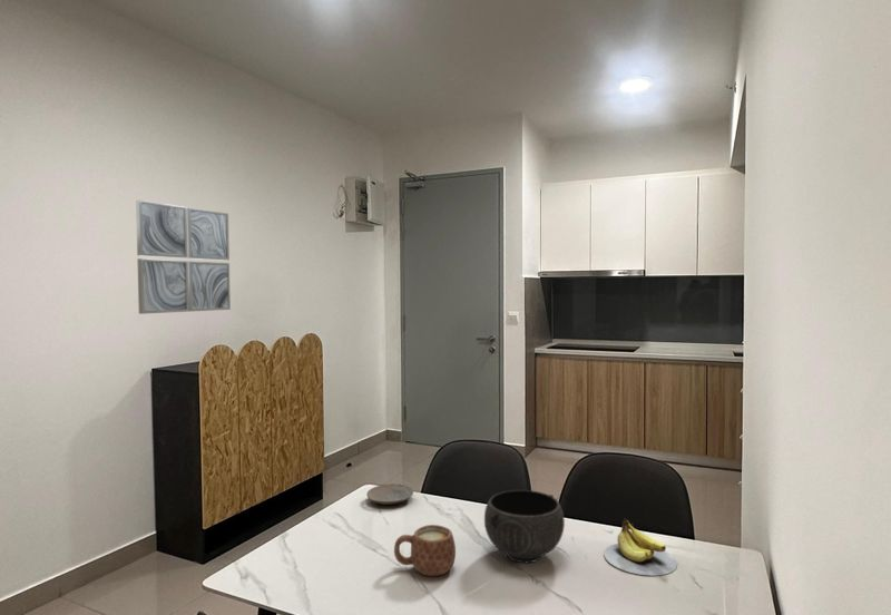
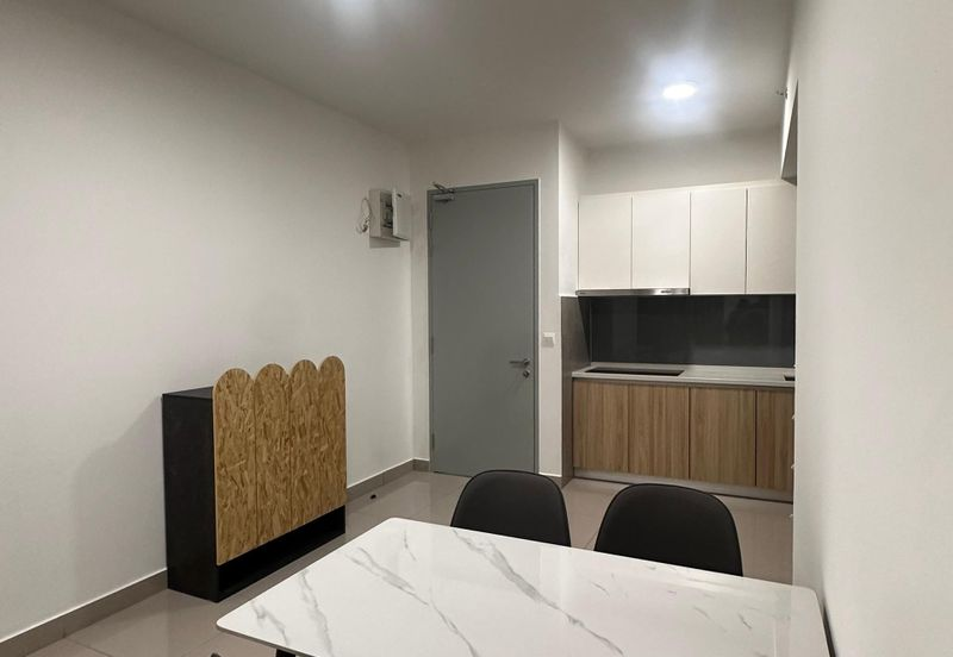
- mug (424, 549)
- banana (639, 540)
- bowl (523, 528)
- plate (390, 496)
- wall art (187, 261)
